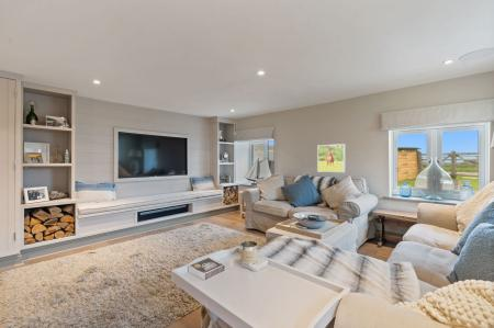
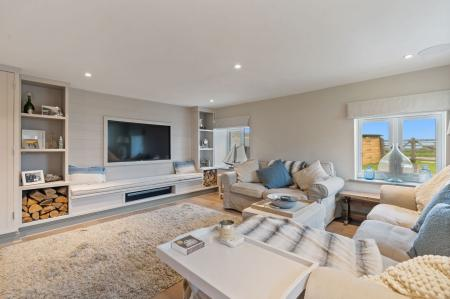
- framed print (330, 158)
